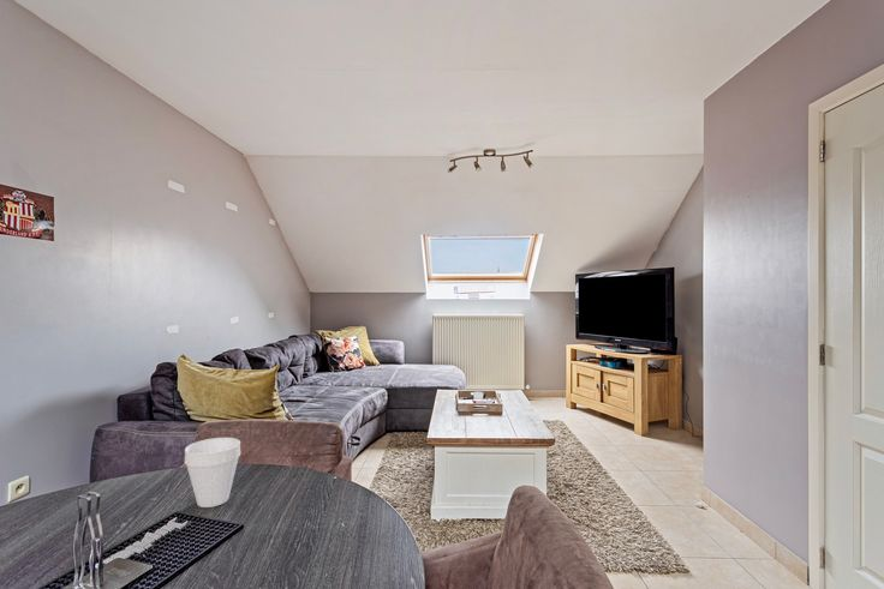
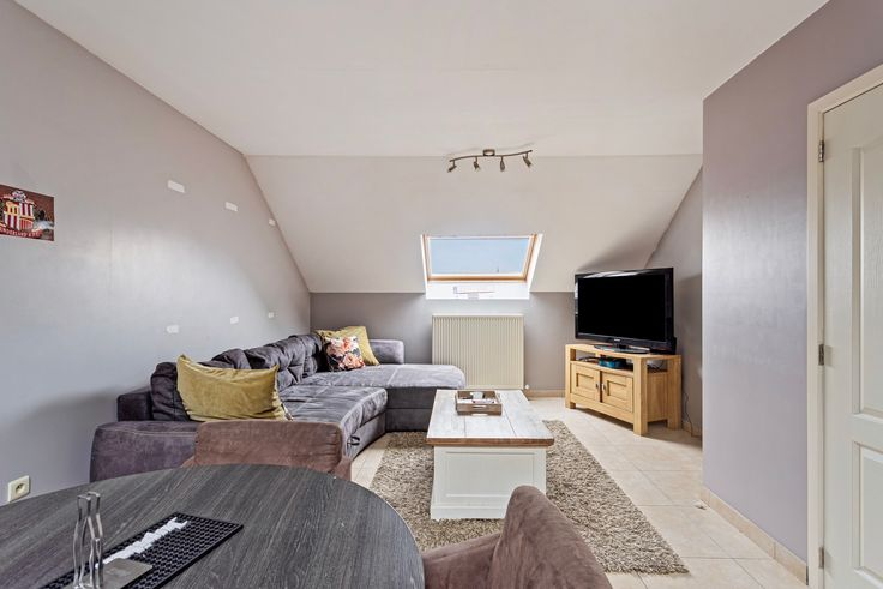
- cup (213, 473)
